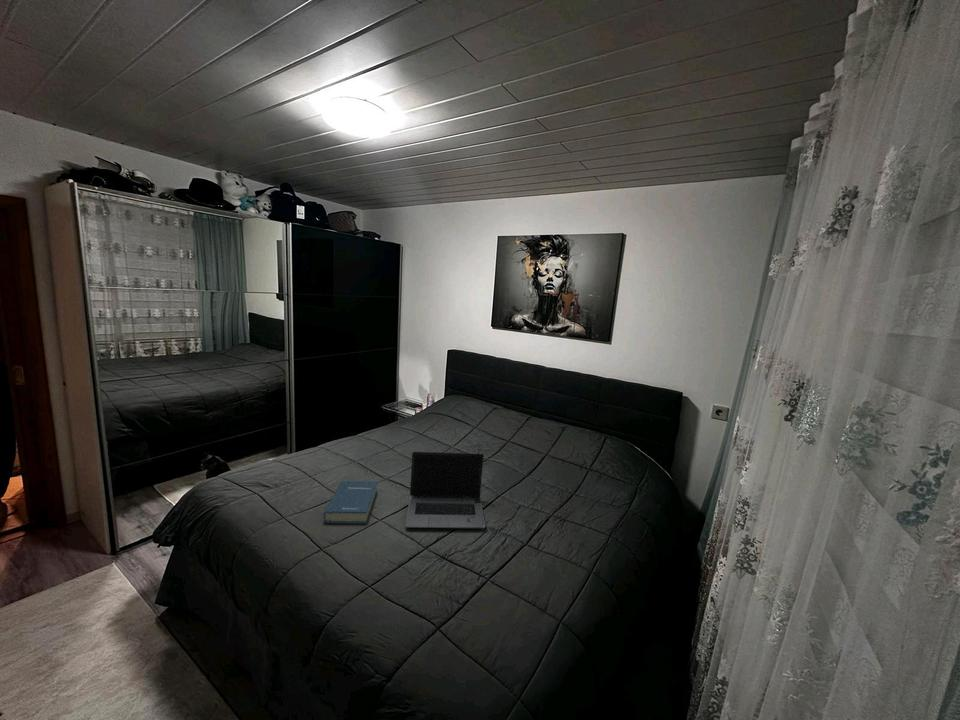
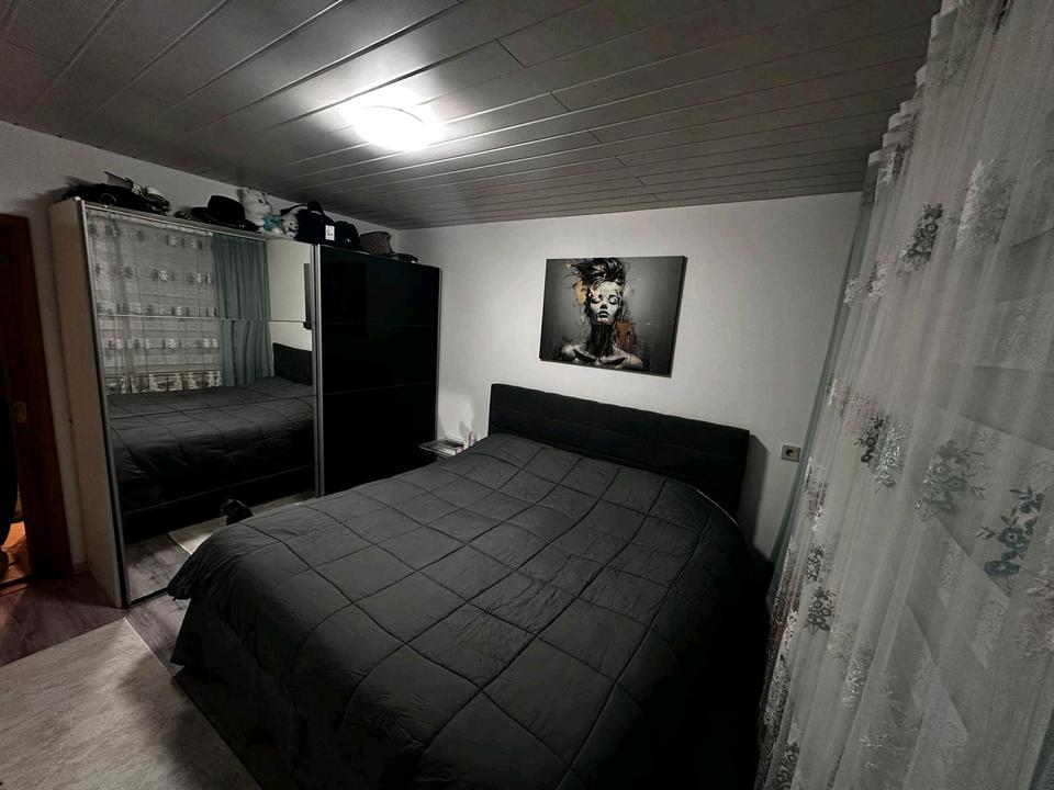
- hardback book (352, 500)
- laptop computer (447, 489)
